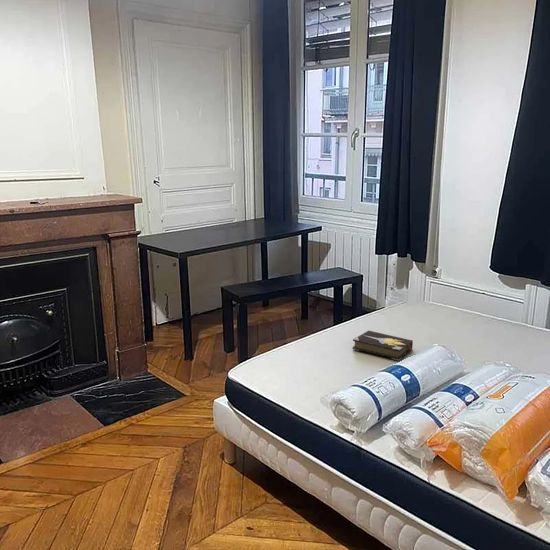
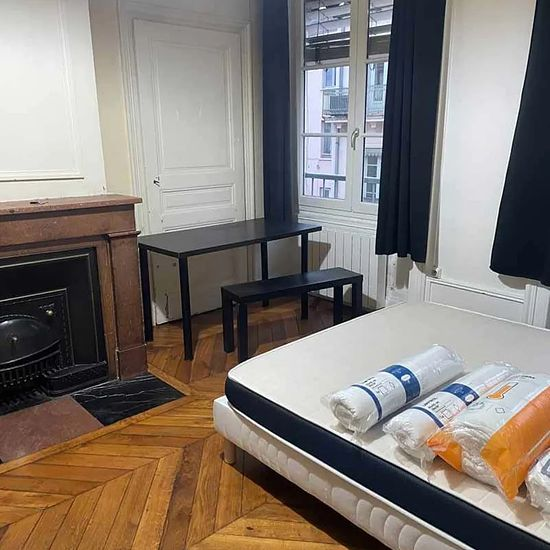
- hardback book (382, 343)
